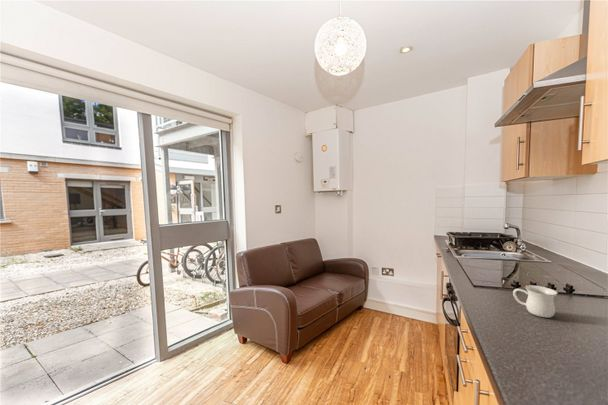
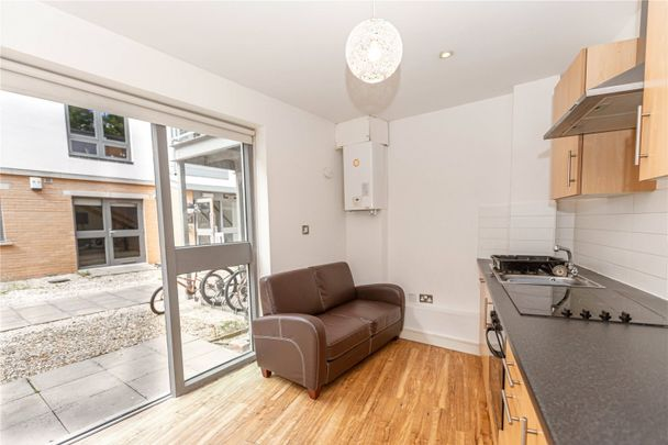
- mug (533, 300)
